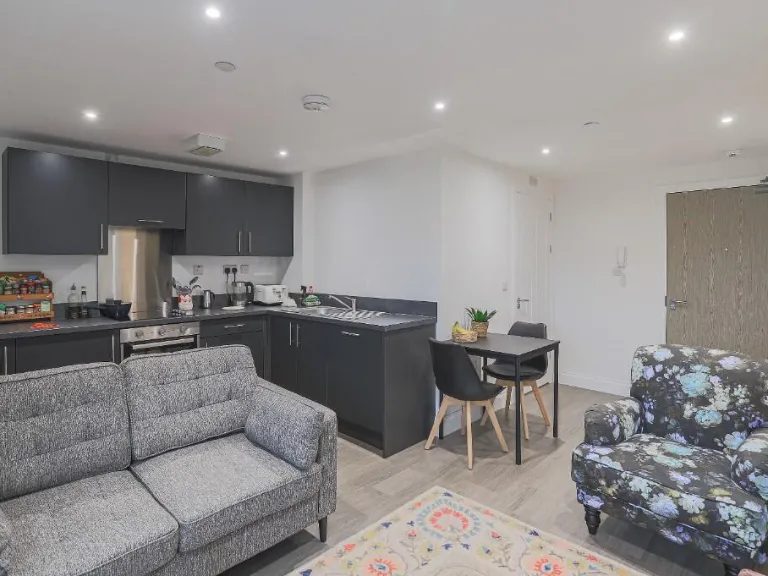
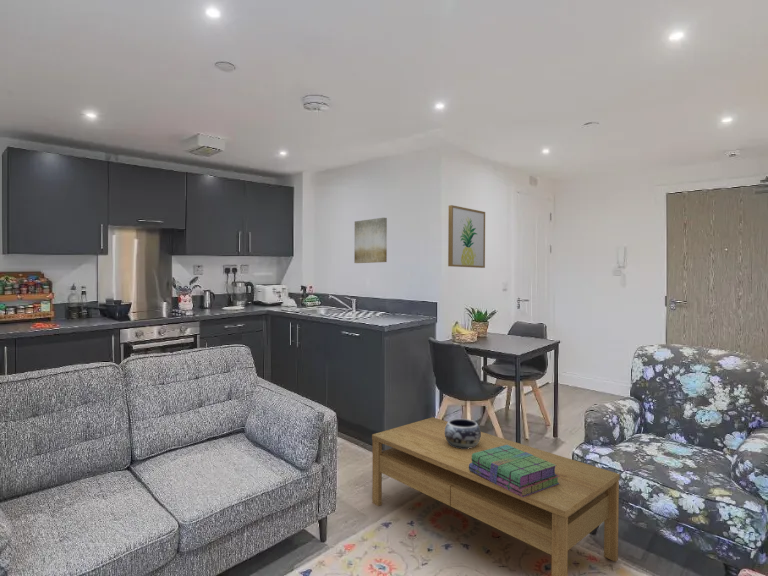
+ decorative bowl (462, 433)
+ stack of books (512, 467)
+ coffee table (481, 490)
+ wall art (370, 241)
+ wall art (467, 238)
